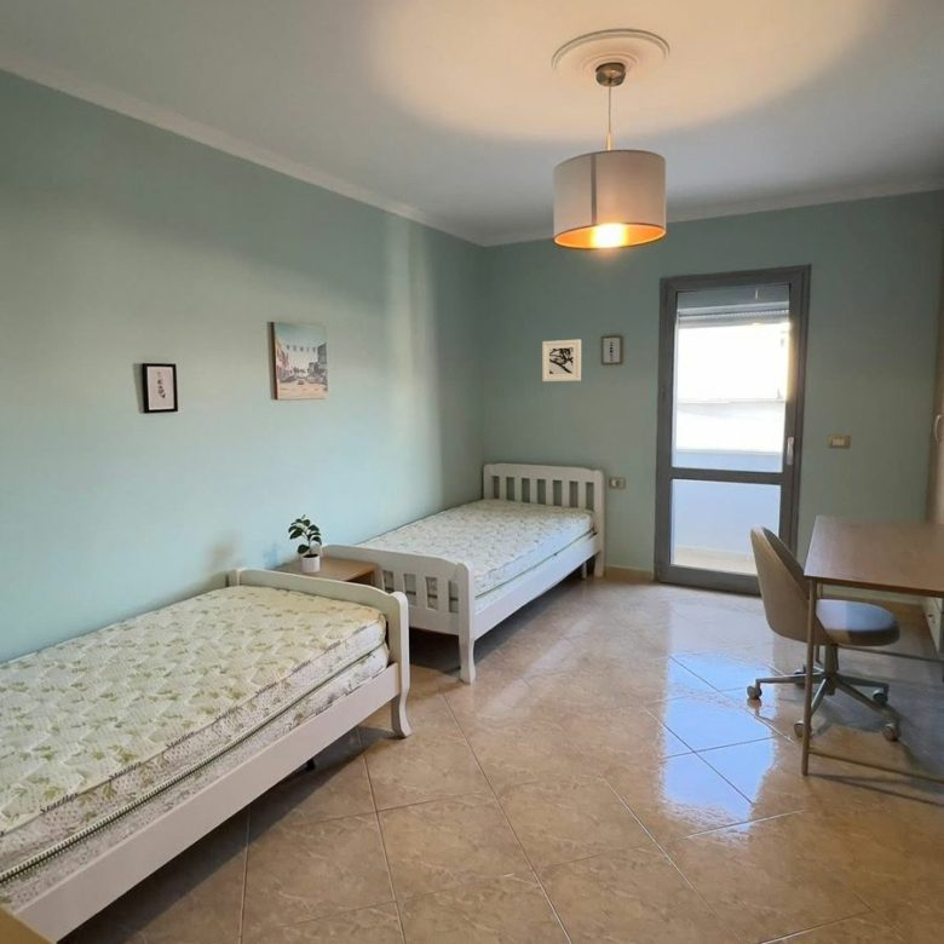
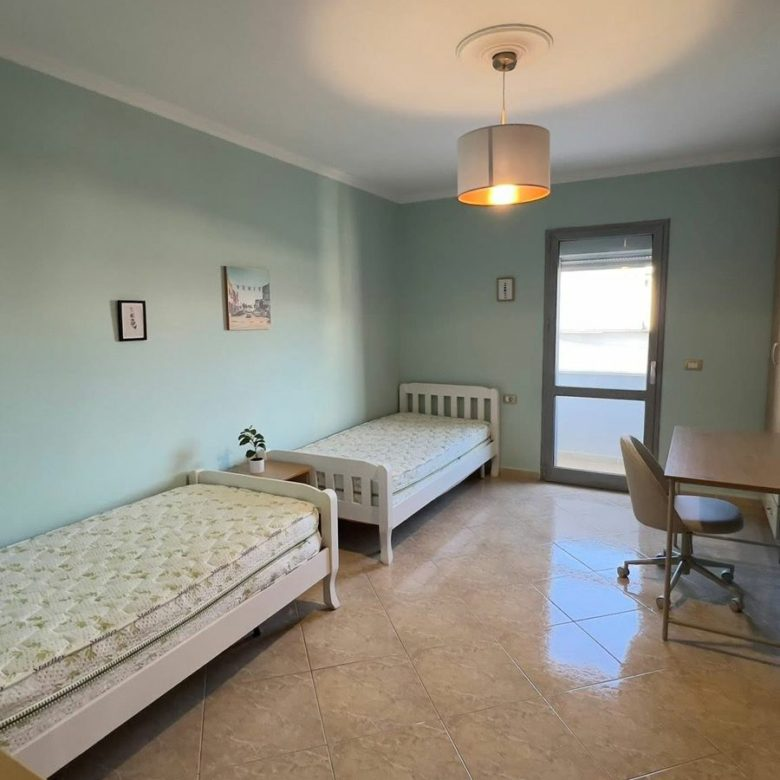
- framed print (560, 361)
